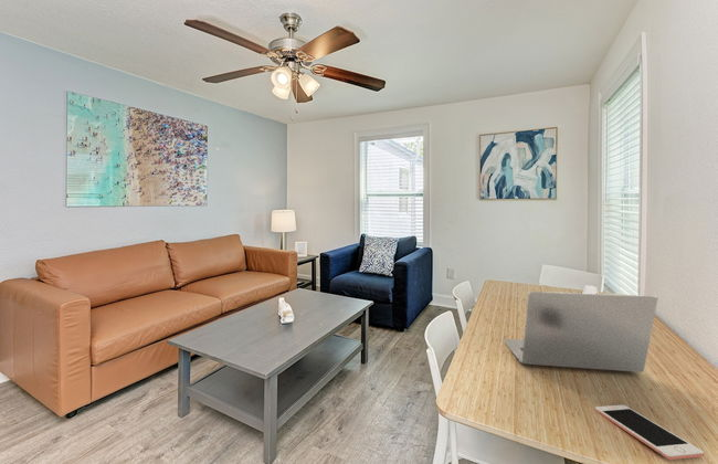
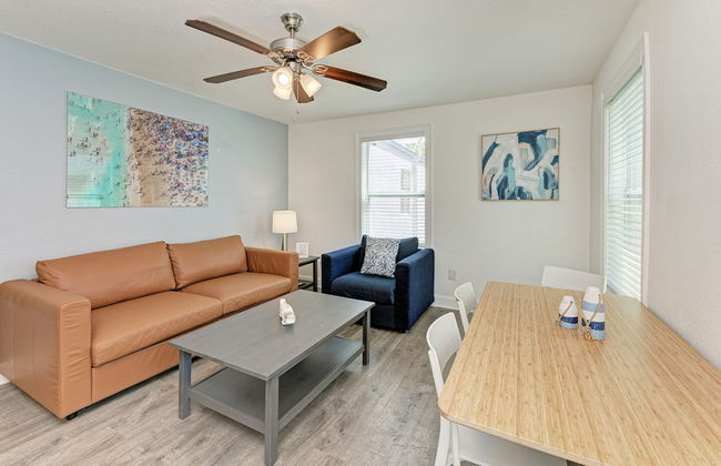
- laptop (567, 320)
- cell phone (643, 429)
